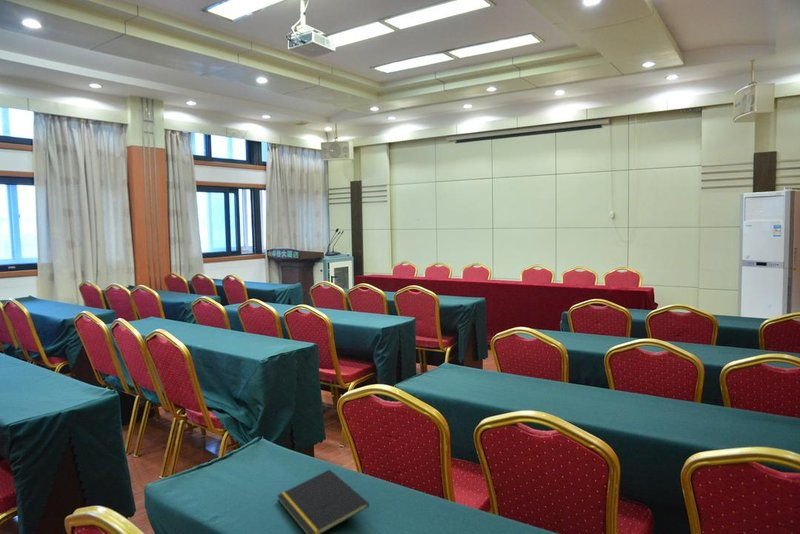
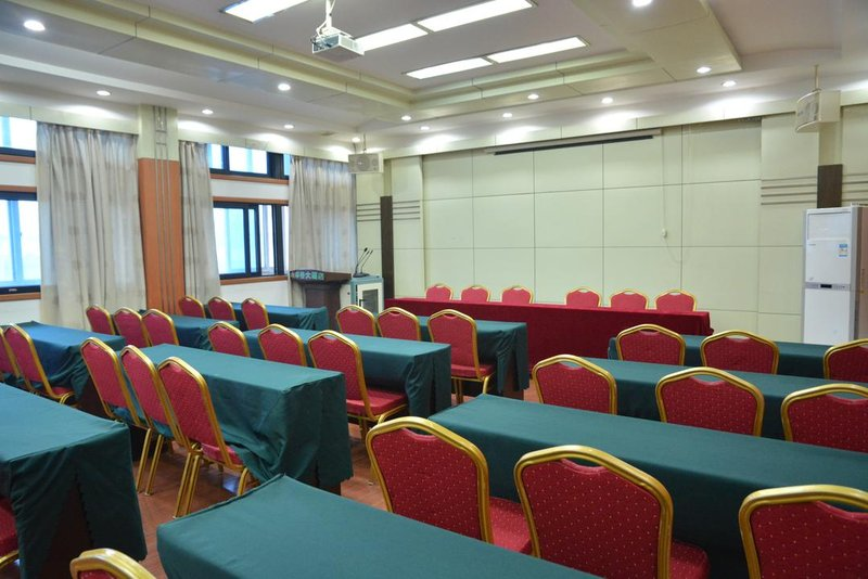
- notepad (321, 501)
